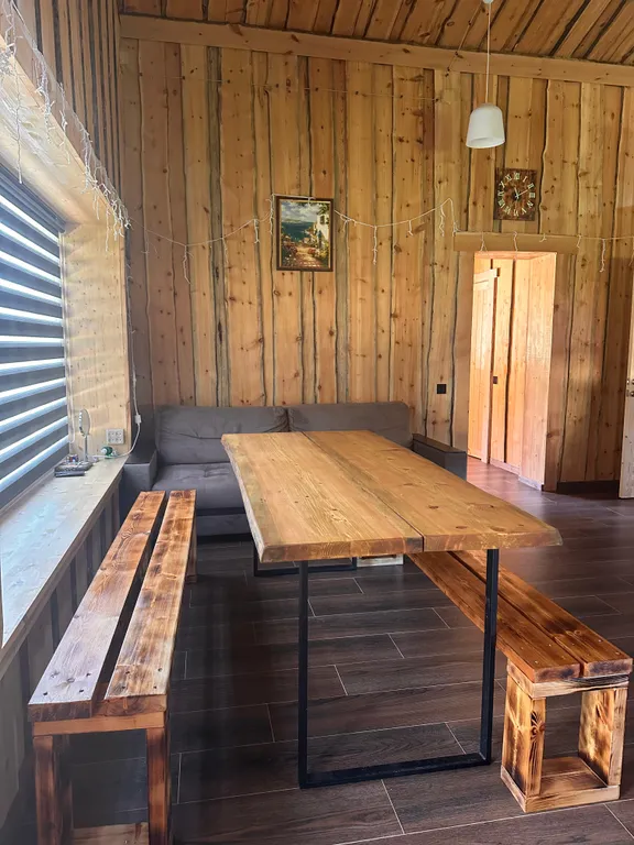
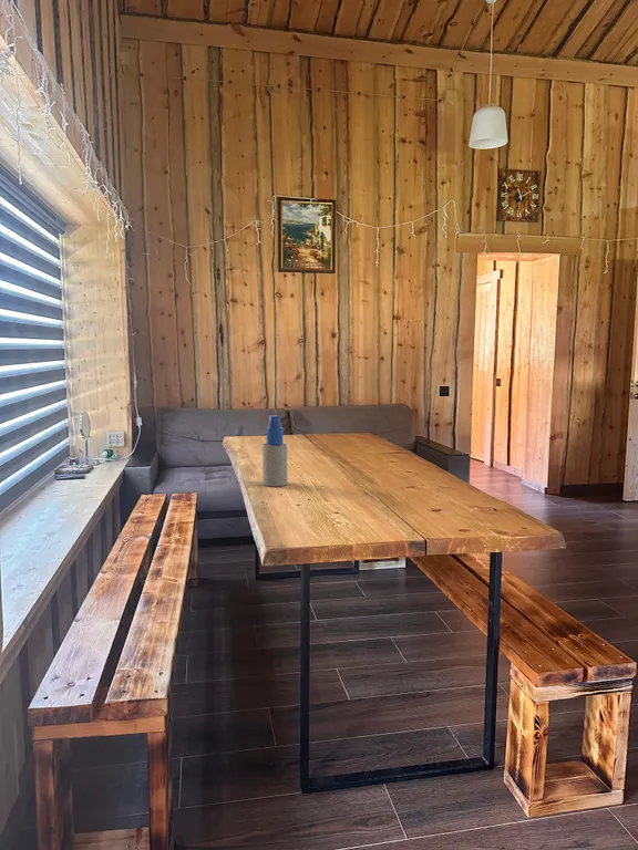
+ spray bottle (275, 449)
